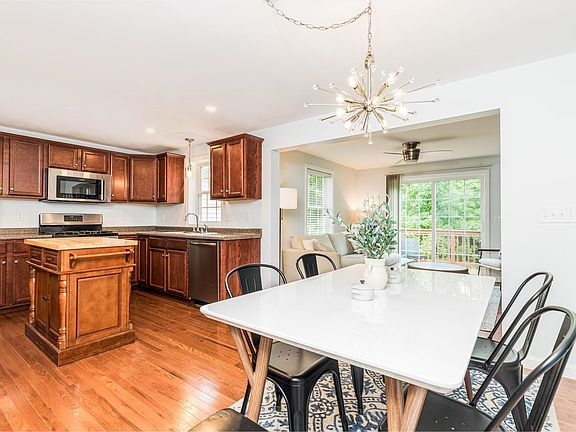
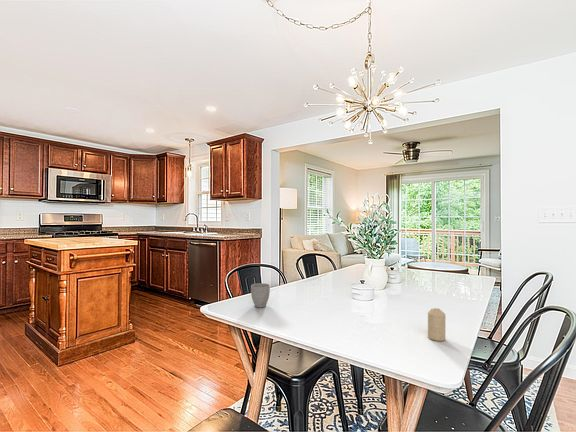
+ candle (436, 323)
+ mug (261, 294)
